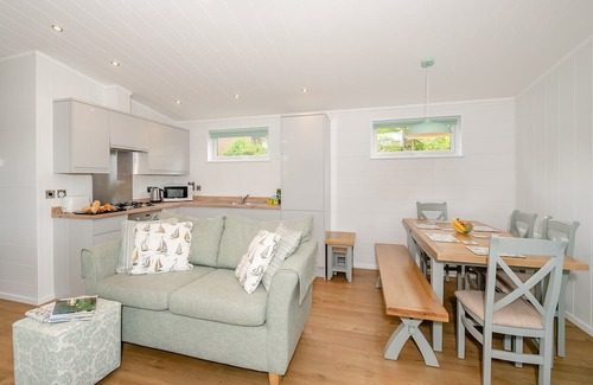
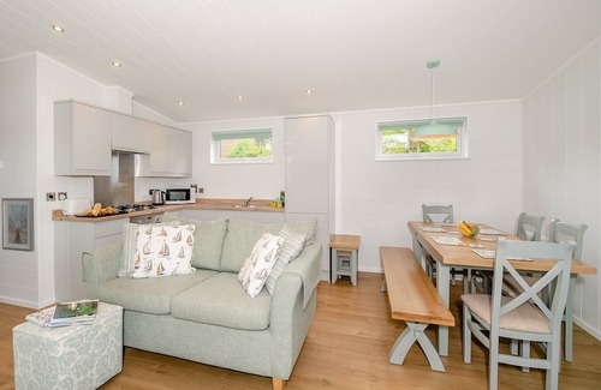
+ picture frame (17, 223)
